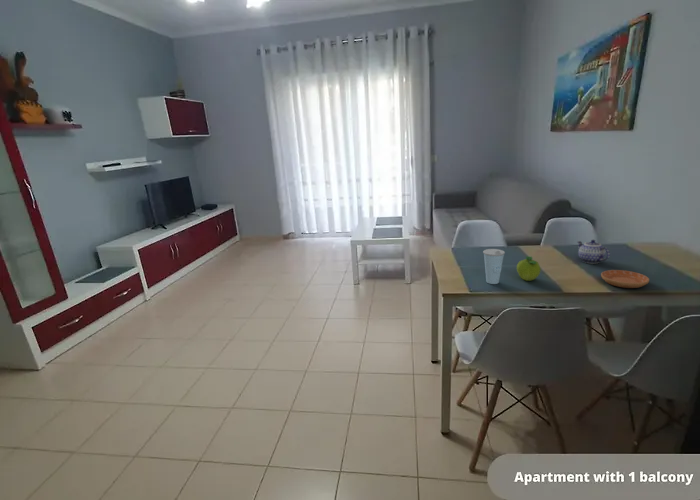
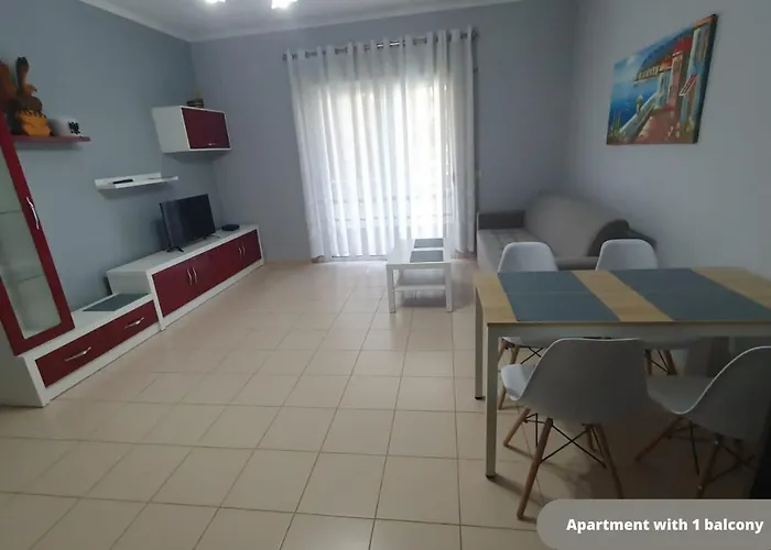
- saucer (624, 279)
- cup (493, 265)
- teapot (591, 250)
- fruit (528, 269)
